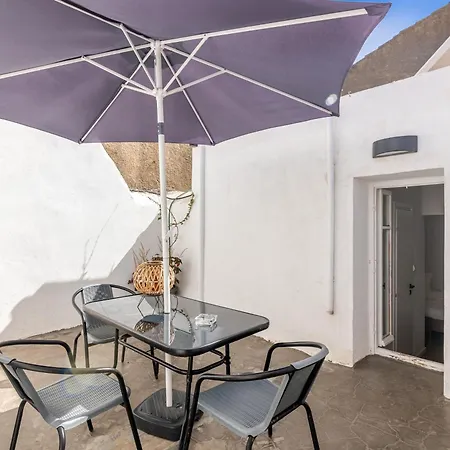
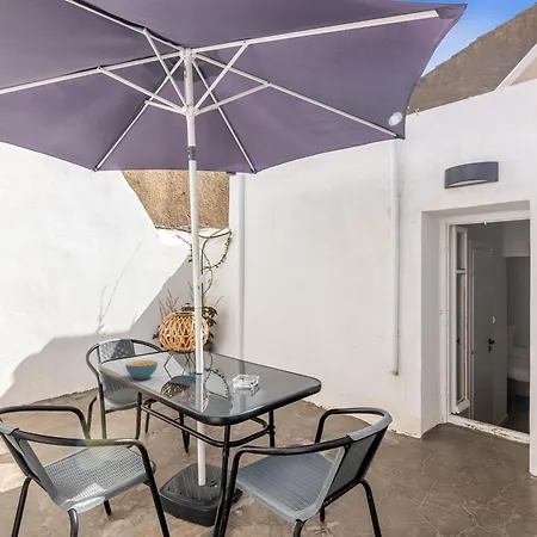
+ cereal bowl (141, 370)
